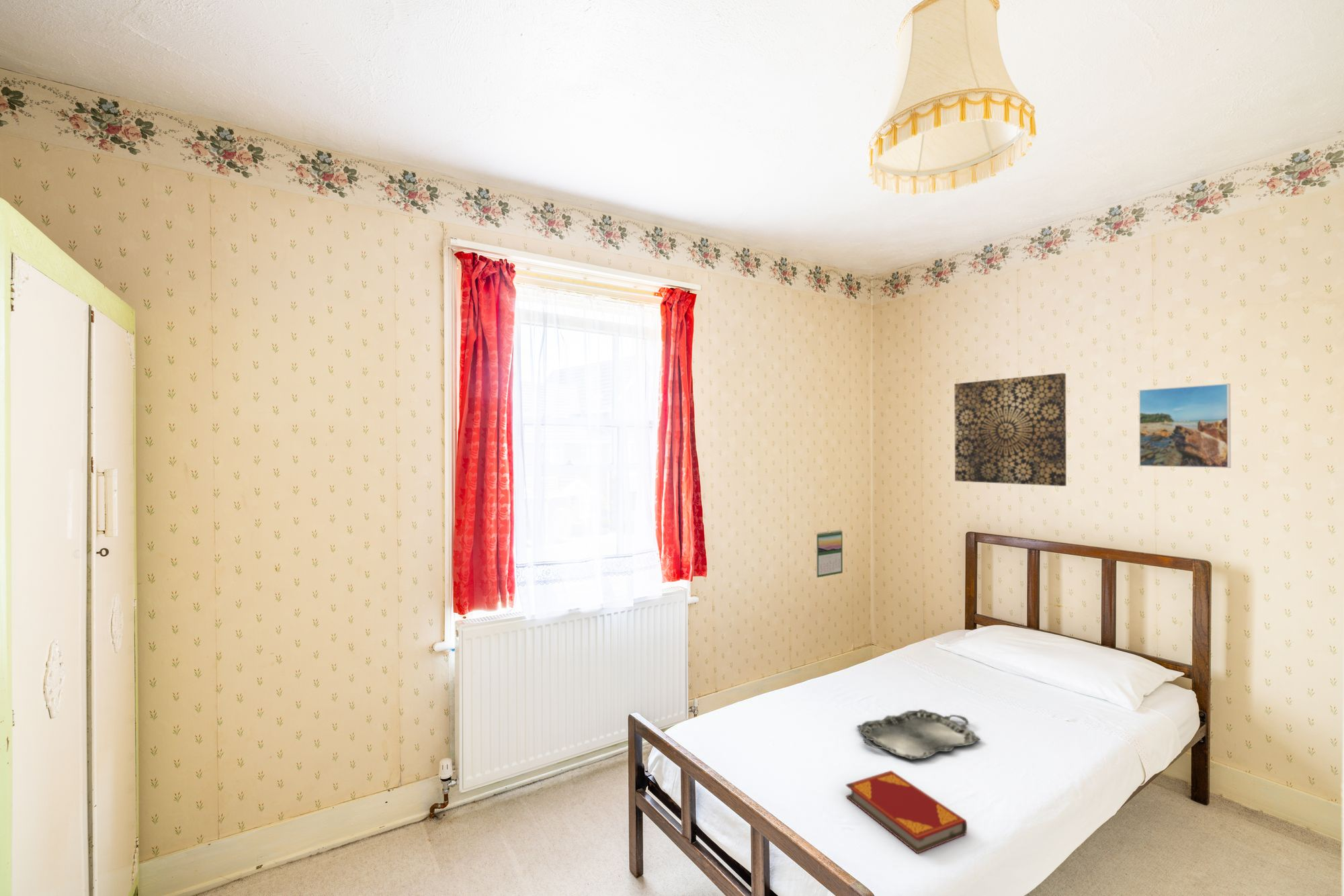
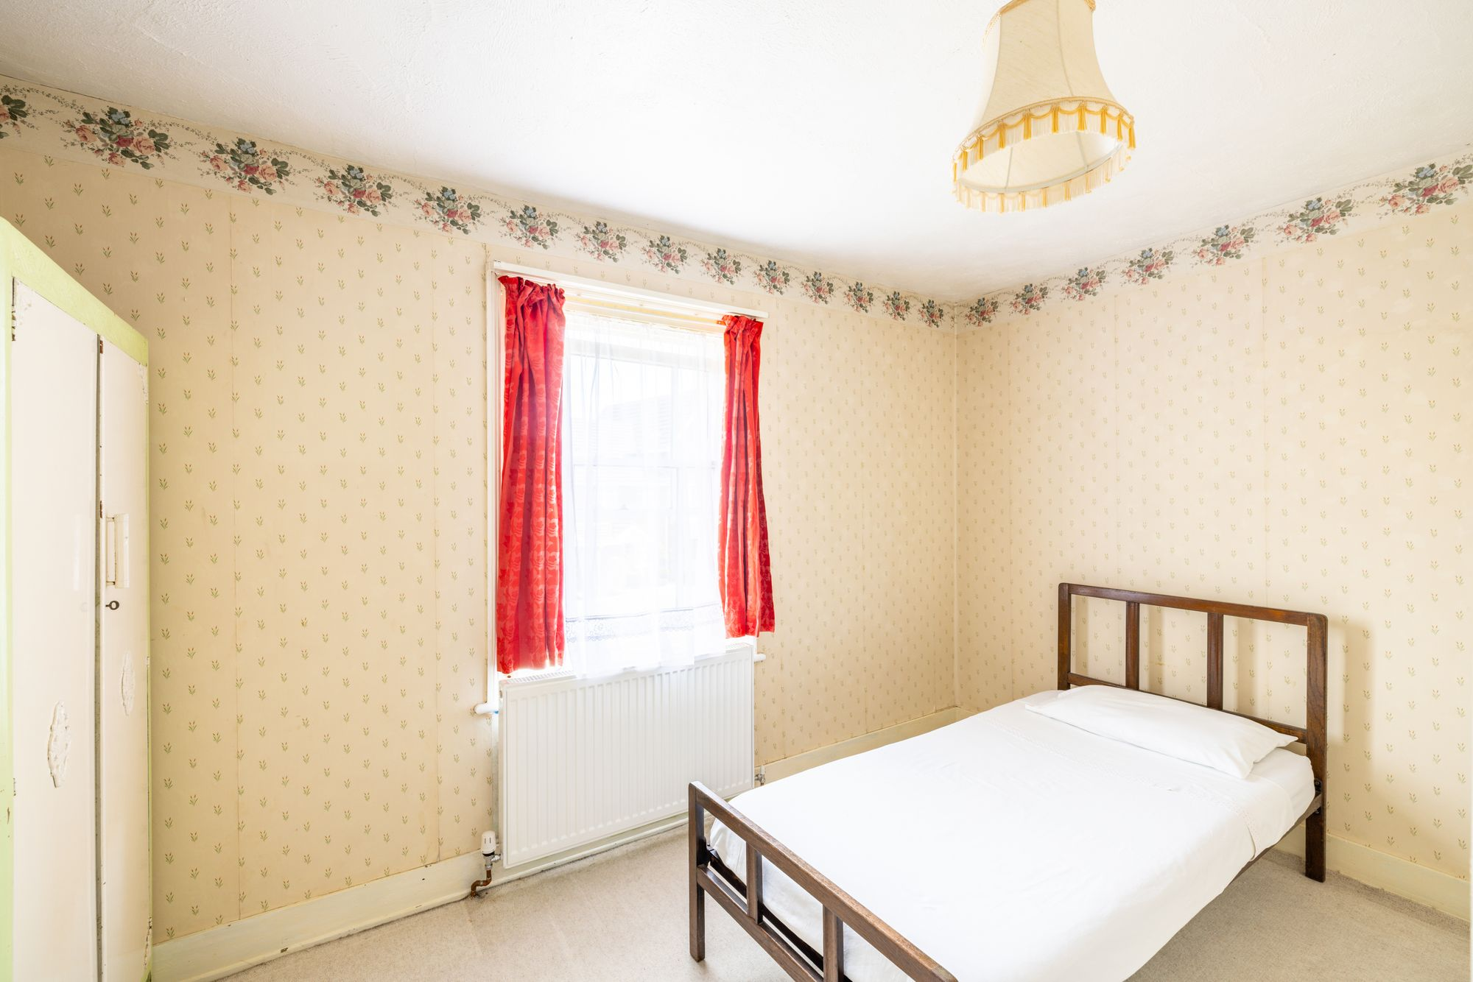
- calendar (829, 553)
- hardback book (903, 807)
- serving tray (917, 732)
- wall art (1006, 431)
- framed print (1182, 427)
